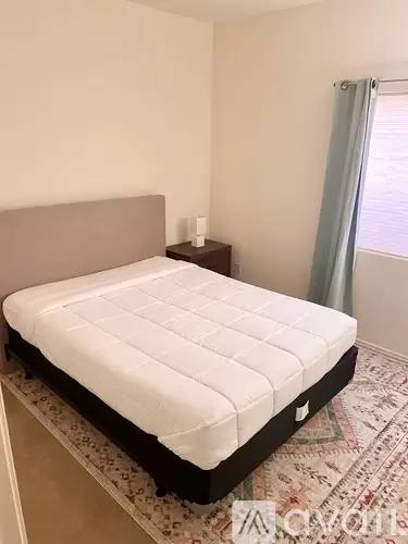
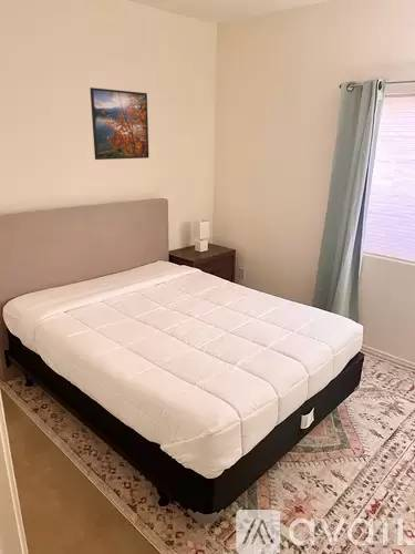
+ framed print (121, 125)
